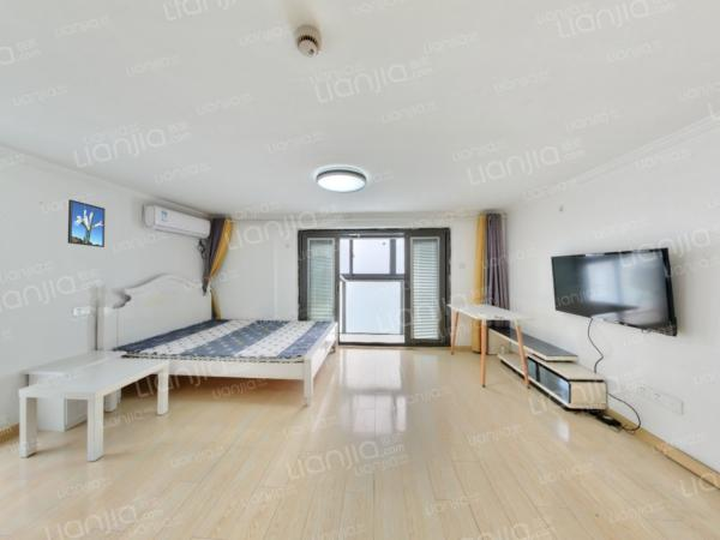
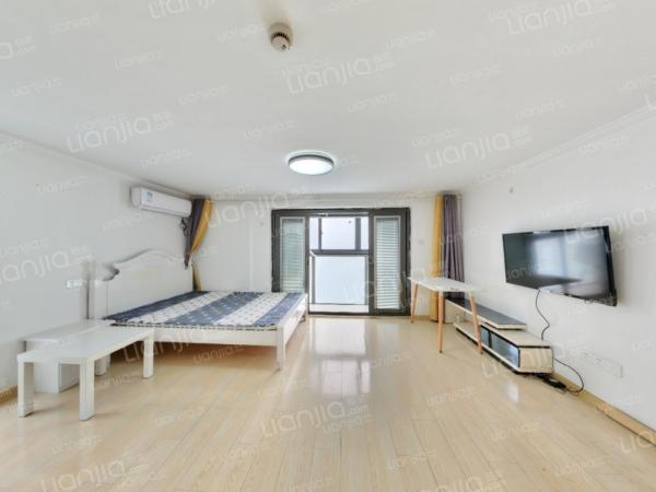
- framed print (86, 224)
